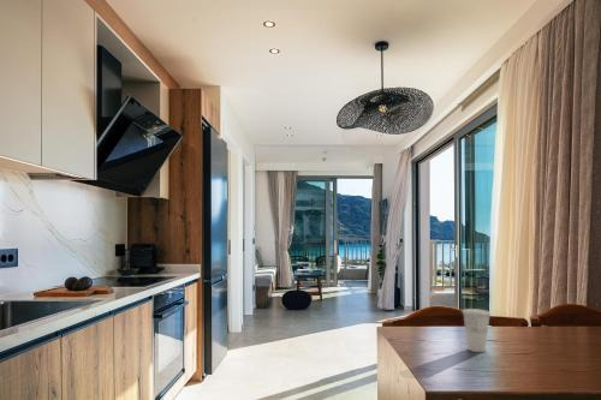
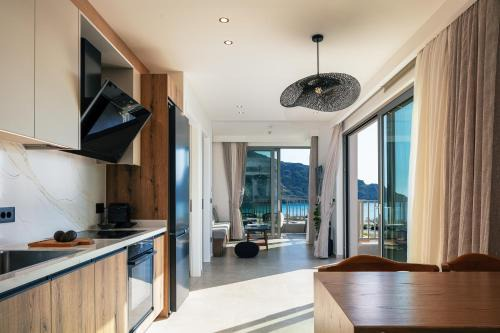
- cup (476, 329)
